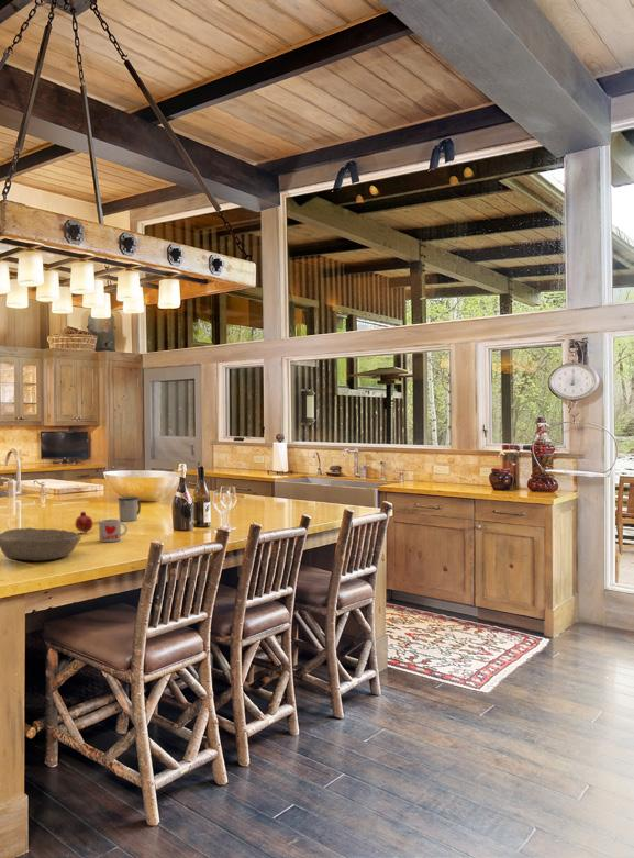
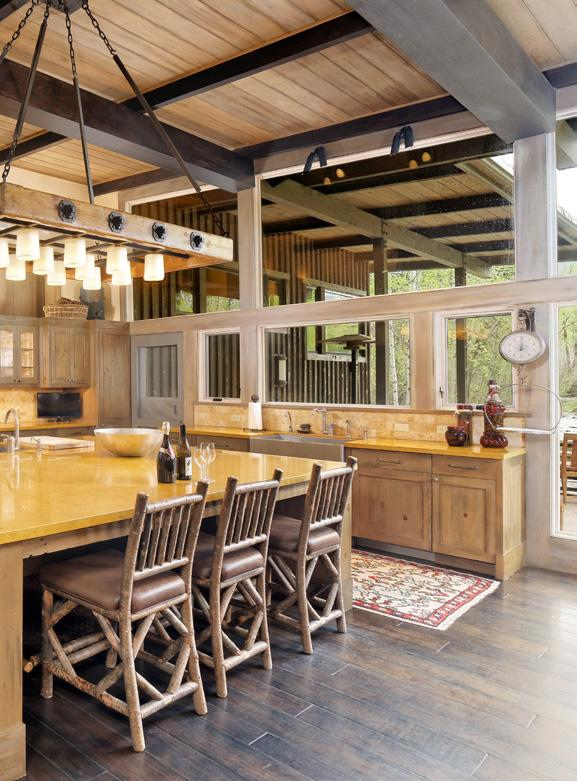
- bowl (40, 544)
- mug (130, 509)
- fruit (84, 522)
- mug (113, 530)
